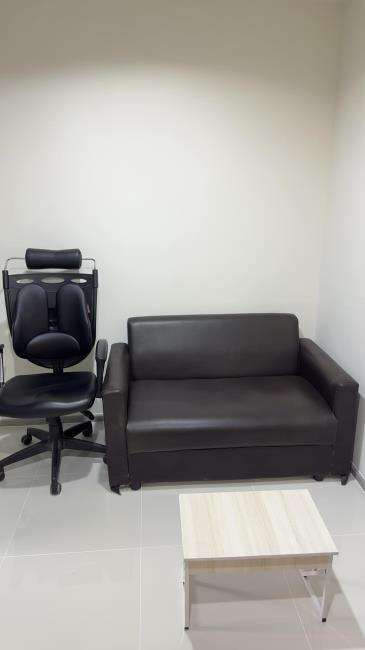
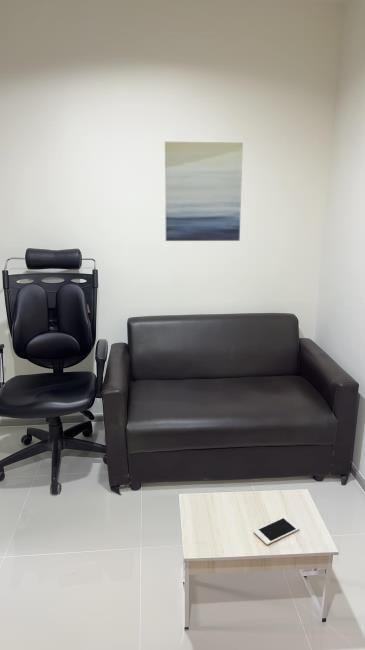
+ cell phone (276, 530)
+ wall art (203, 192)
